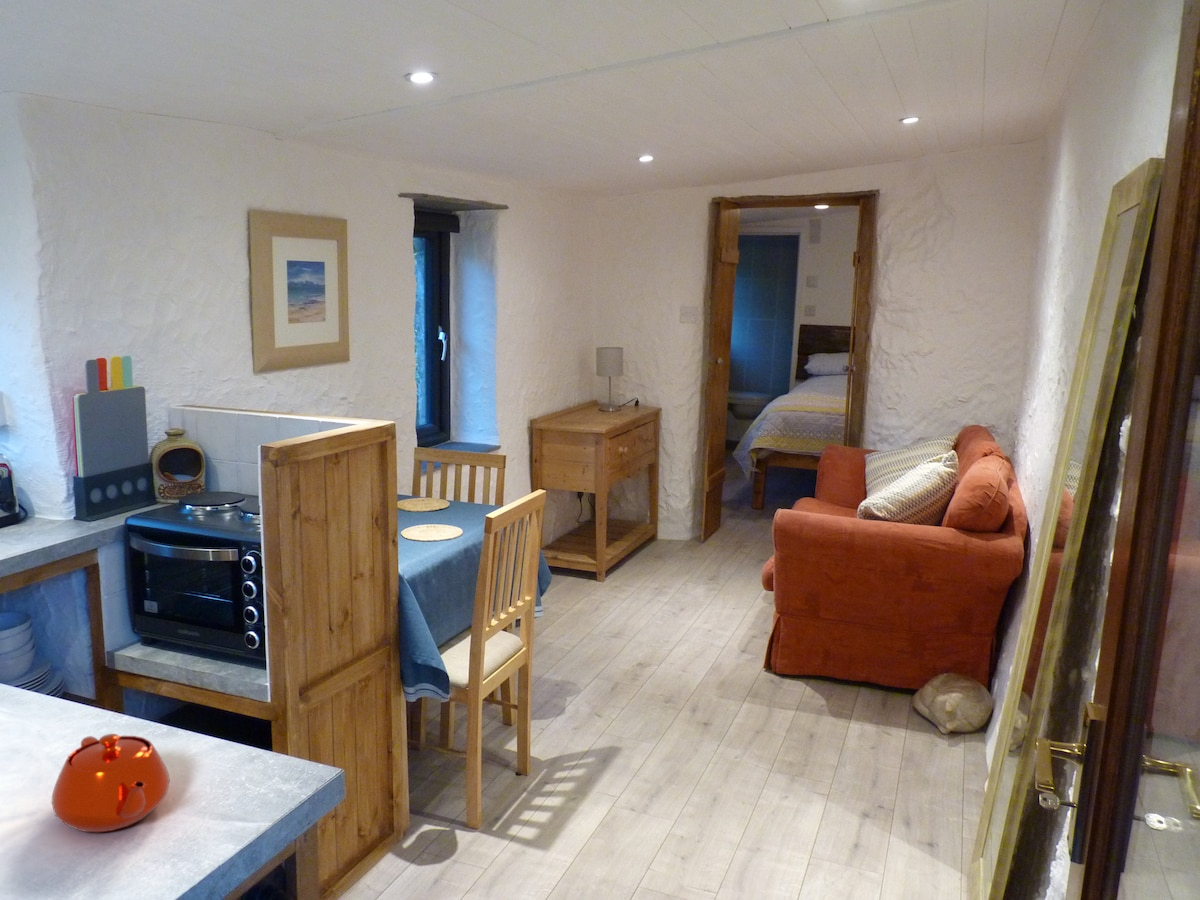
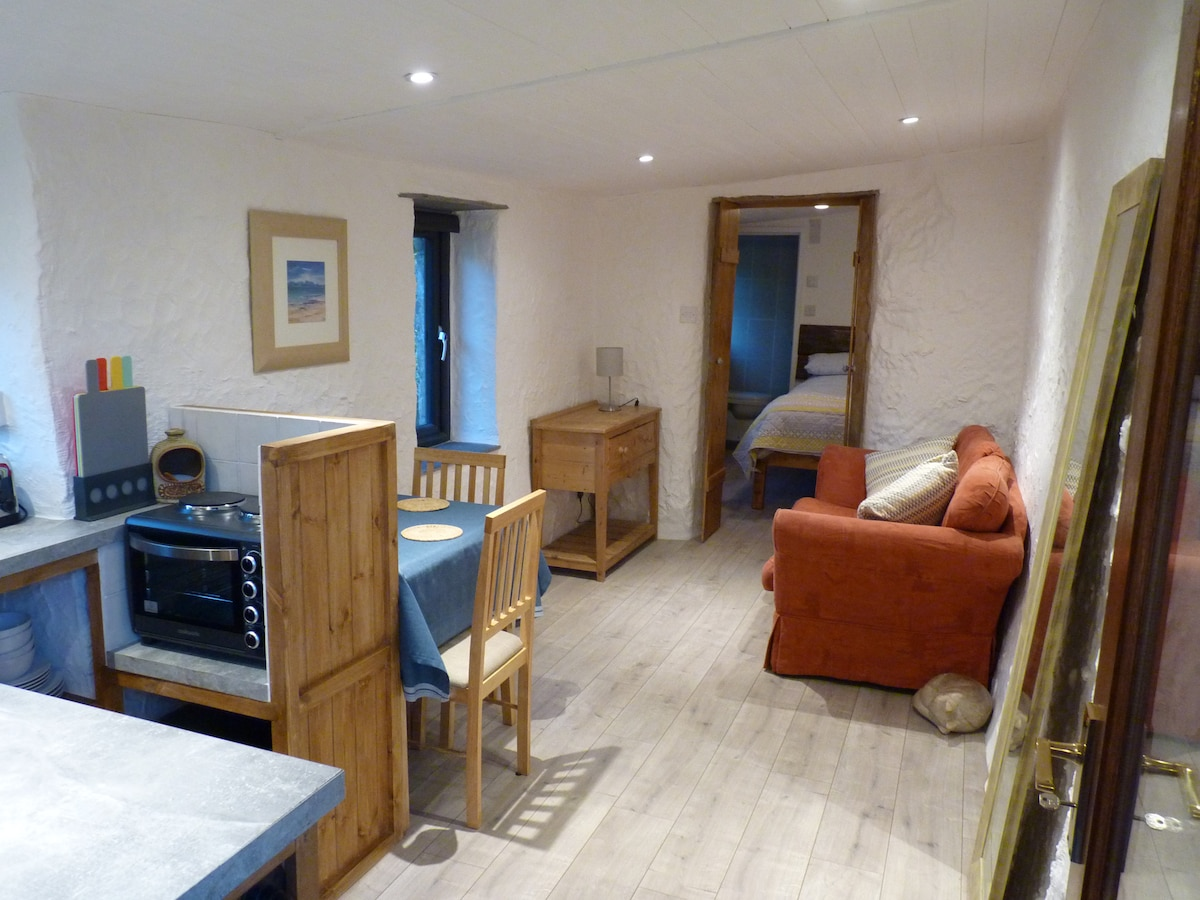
- teapot (113, 777)
